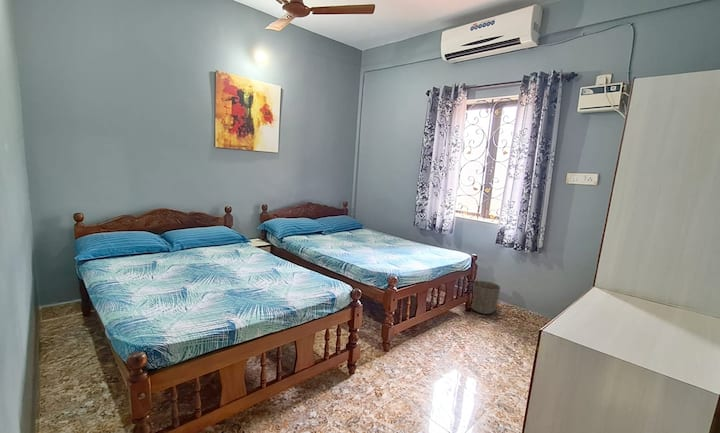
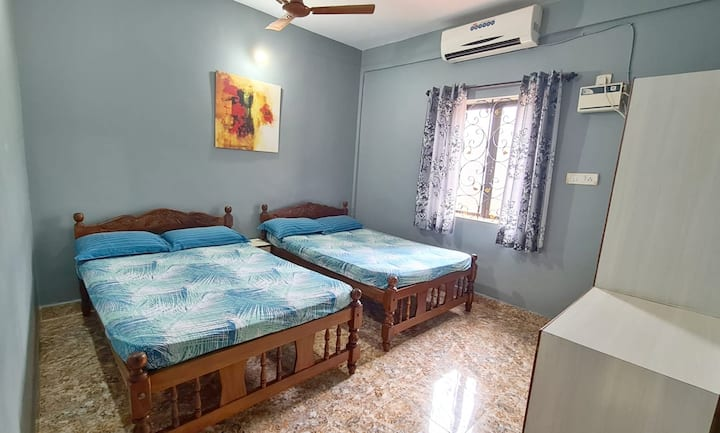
- waste basket (483, 297)
